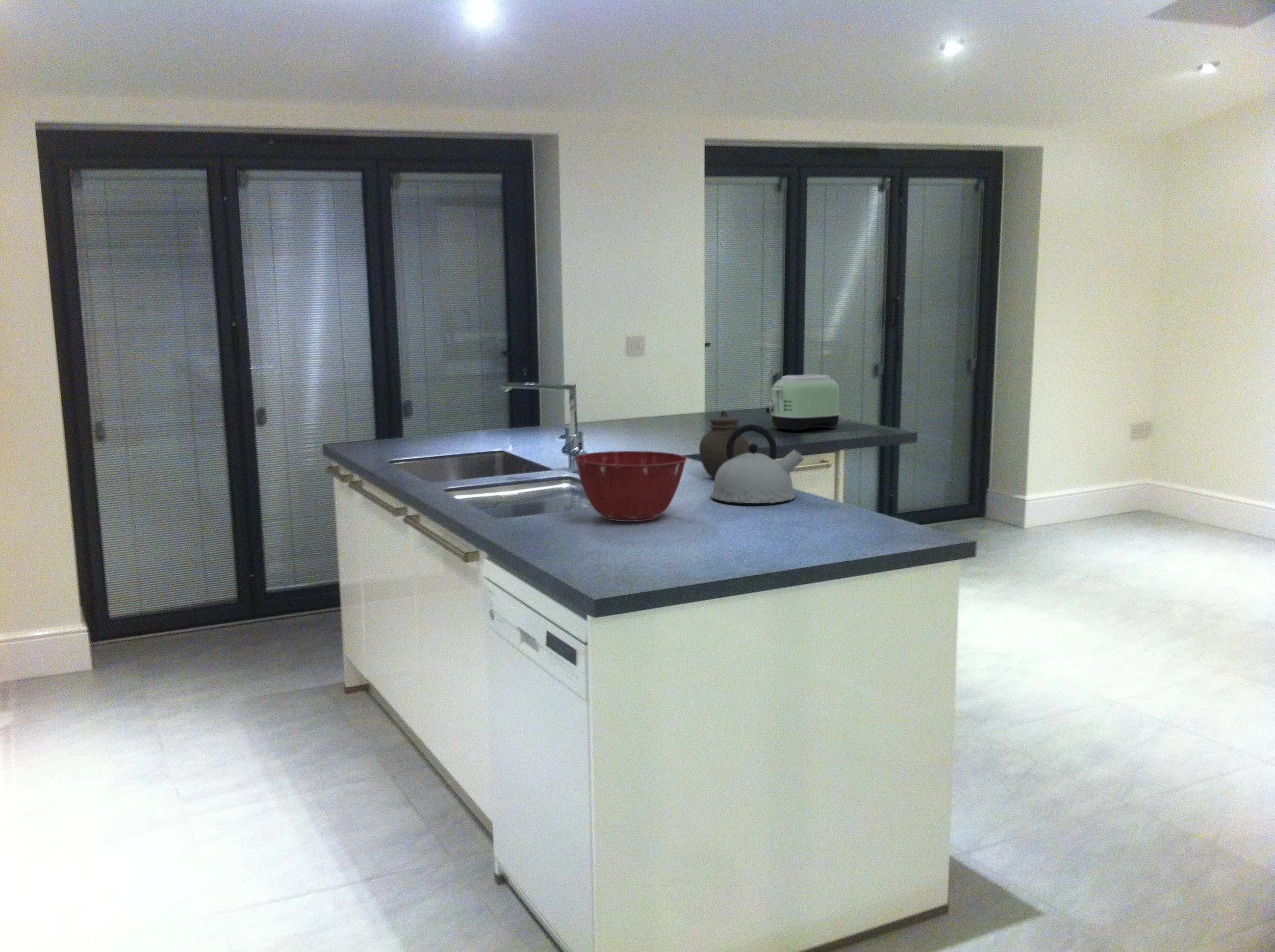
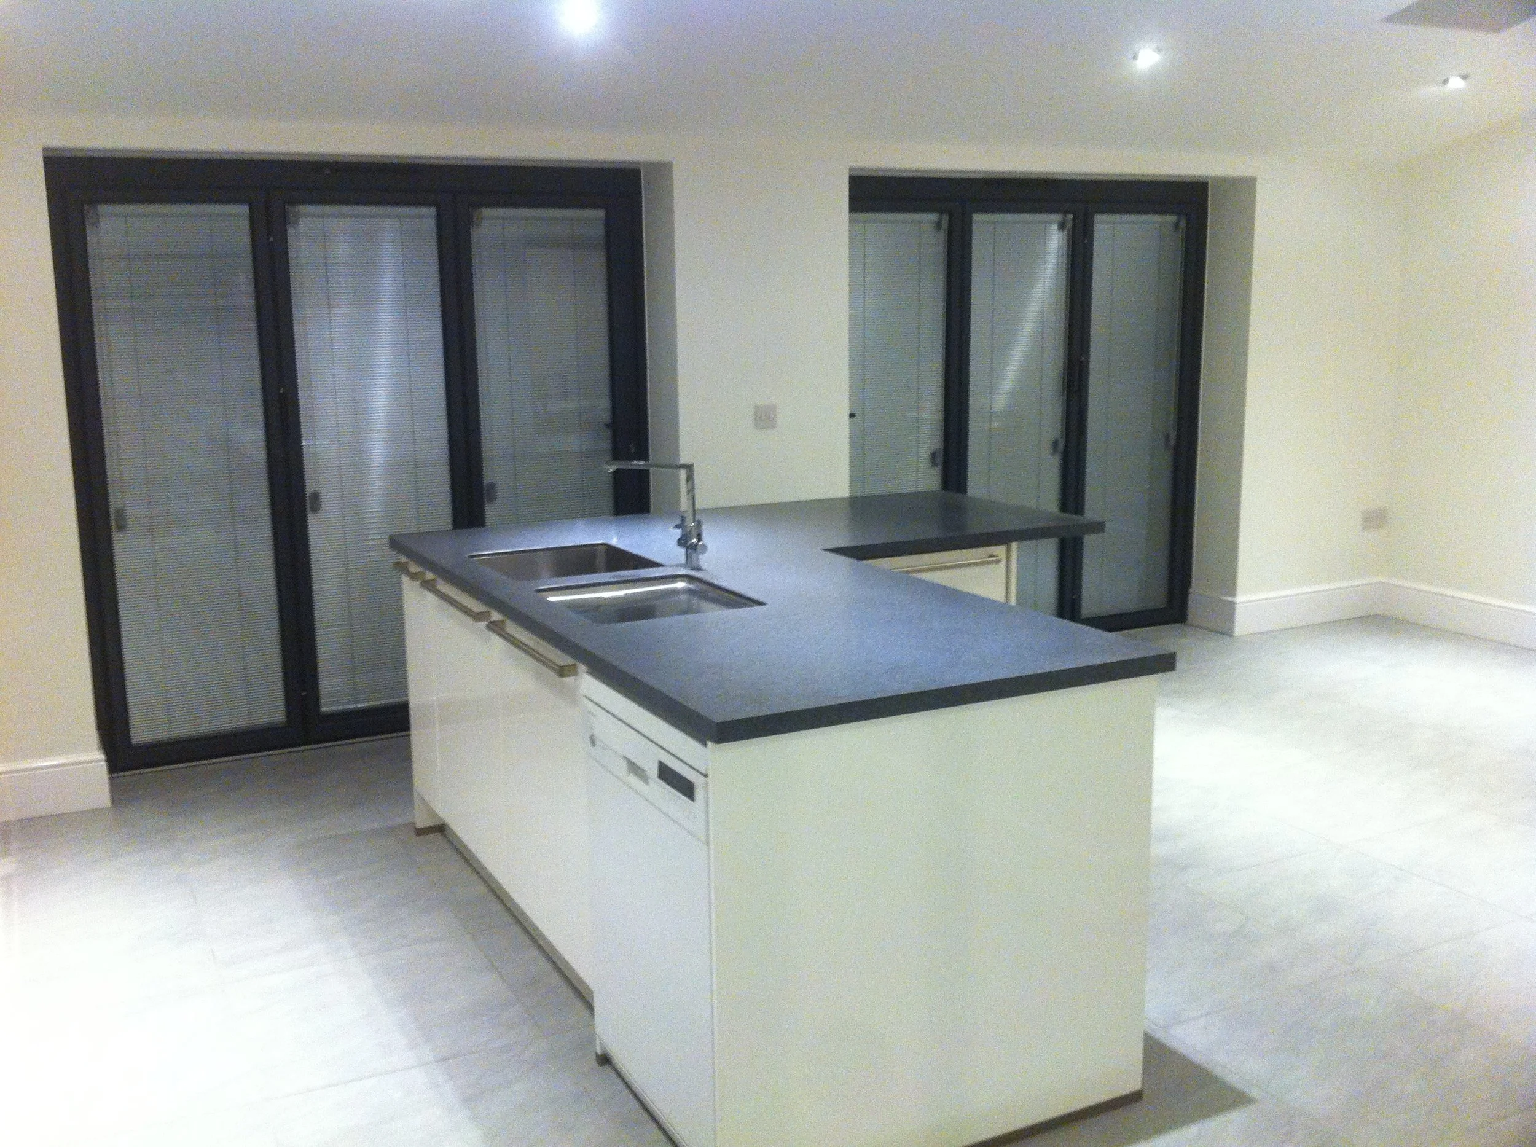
- kettle (757, 461)
- mixing bowl (630, 487)
- jar (724, 444)
- toaster (803, 402)
